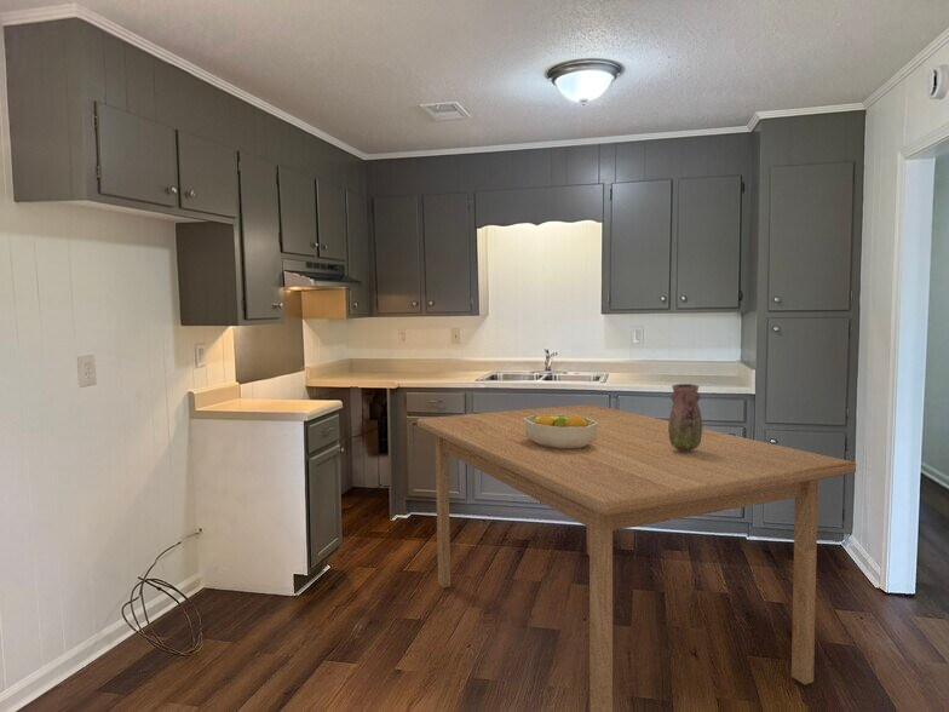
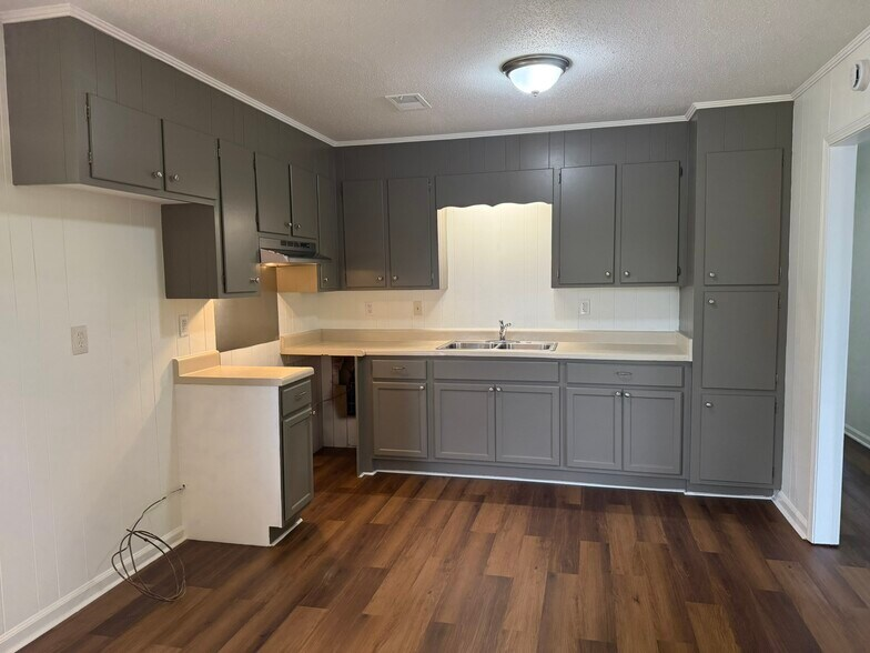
- fruit bowl (559, 426)
- vase (685, 418)
- table (596, 532)
